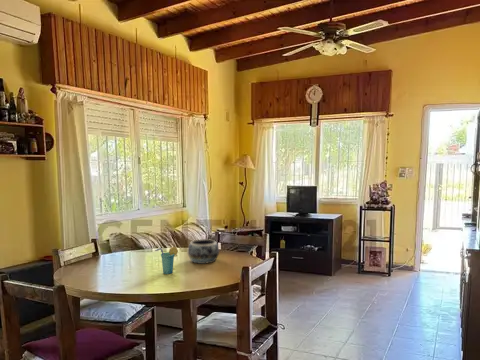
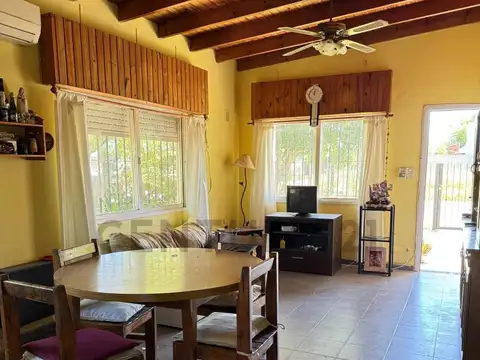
- cup (166, 259)
- decorative bowl (203, 251)
